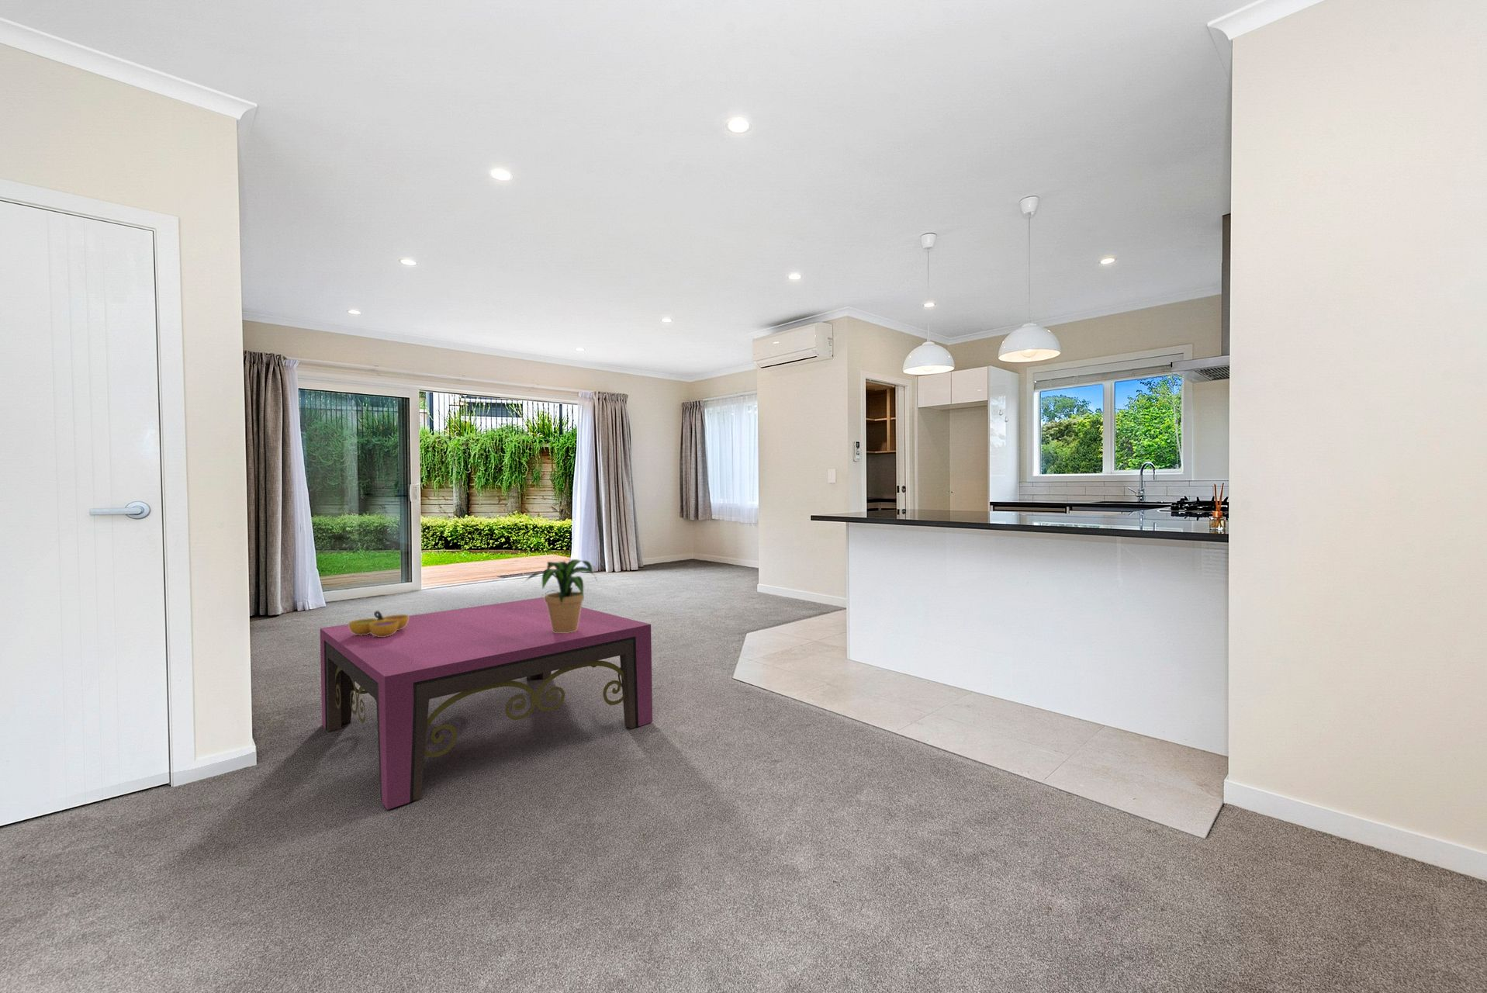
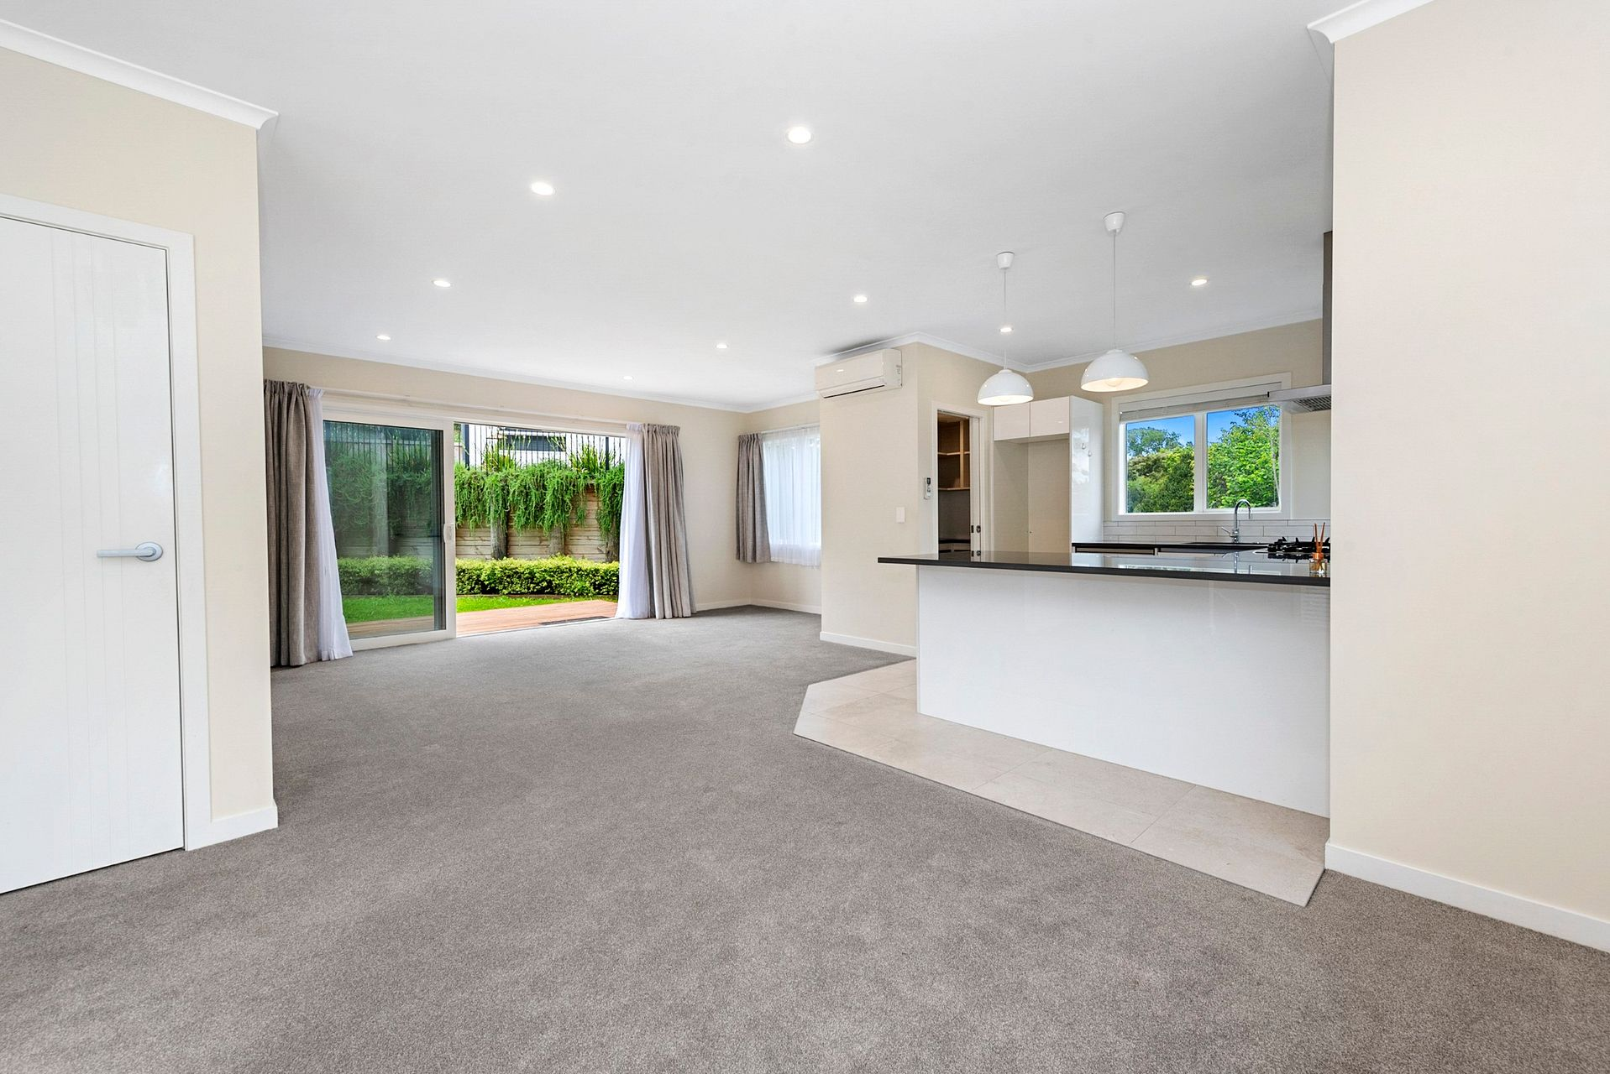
- coffee table (485, 674)
- decorative bowl (384, 621)
- potted plant (565, 595)
